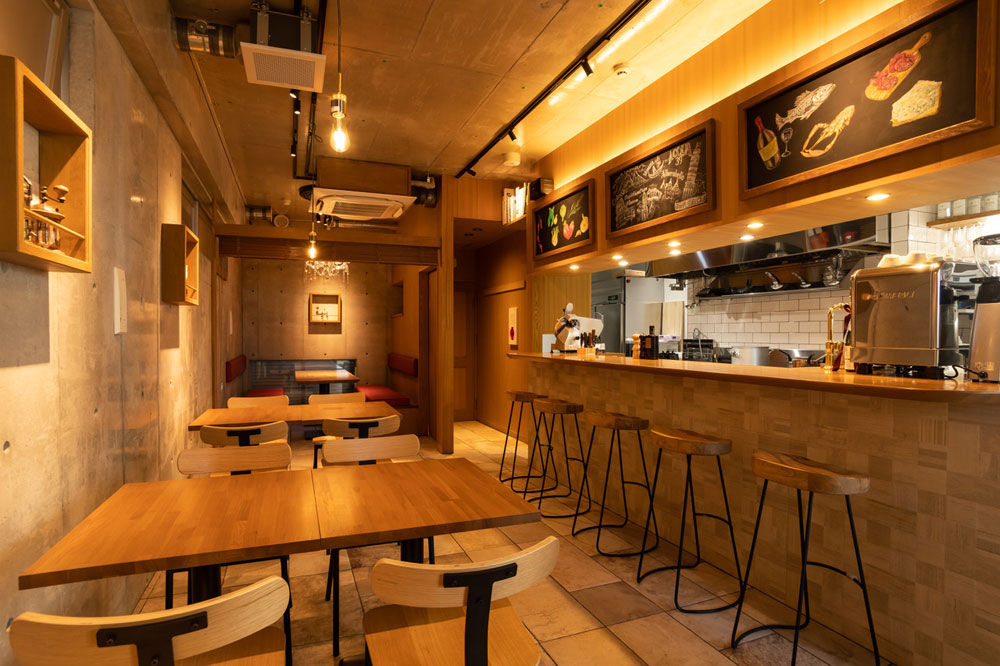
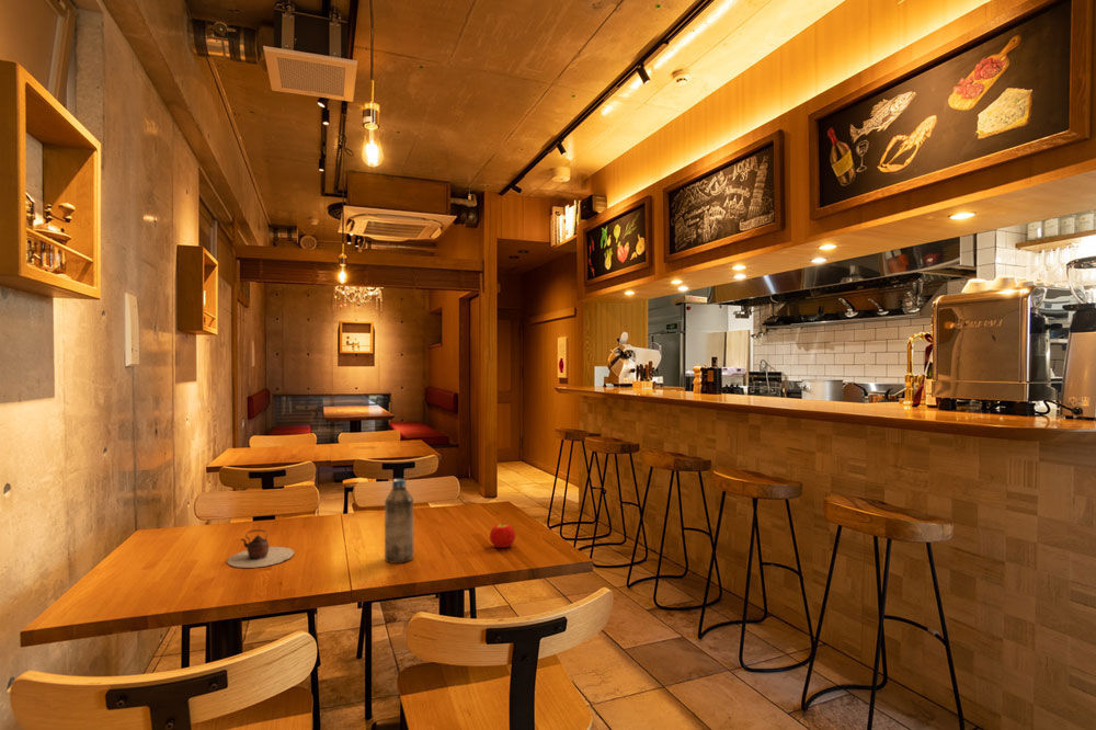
+ teapot (261, 543)
+ fruit (502, 534)
+ water bottle (399, 518)
